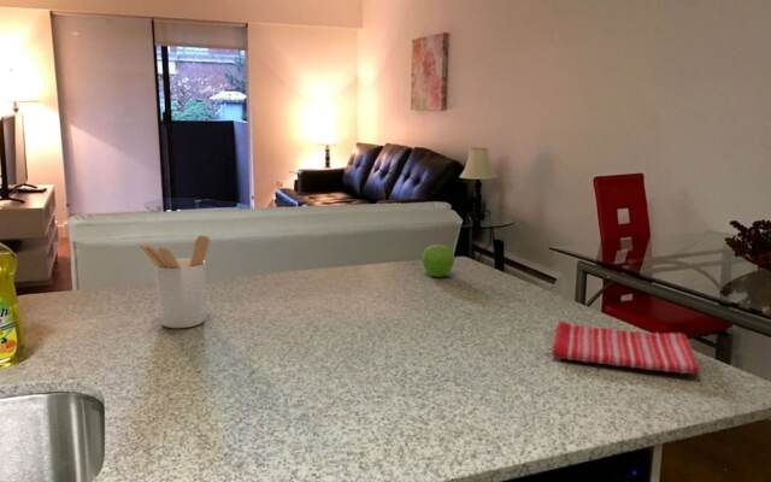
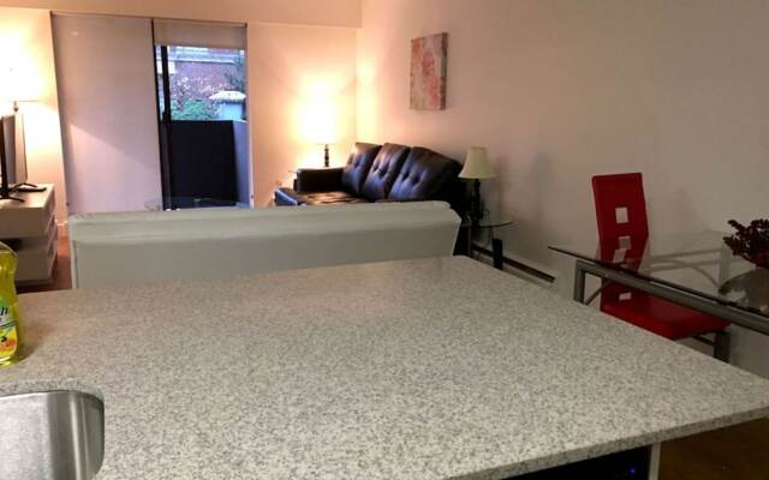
- utensil holder (173, 281)
- dish towel (620, 345)
- fruit (437, 260)
